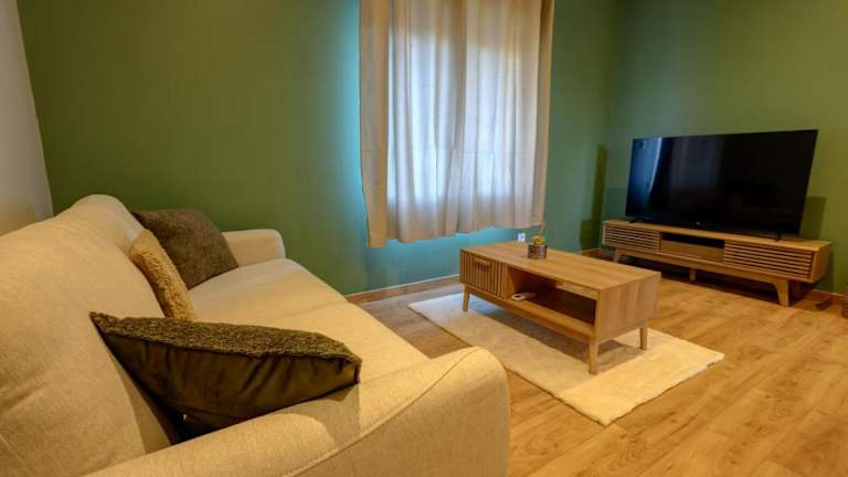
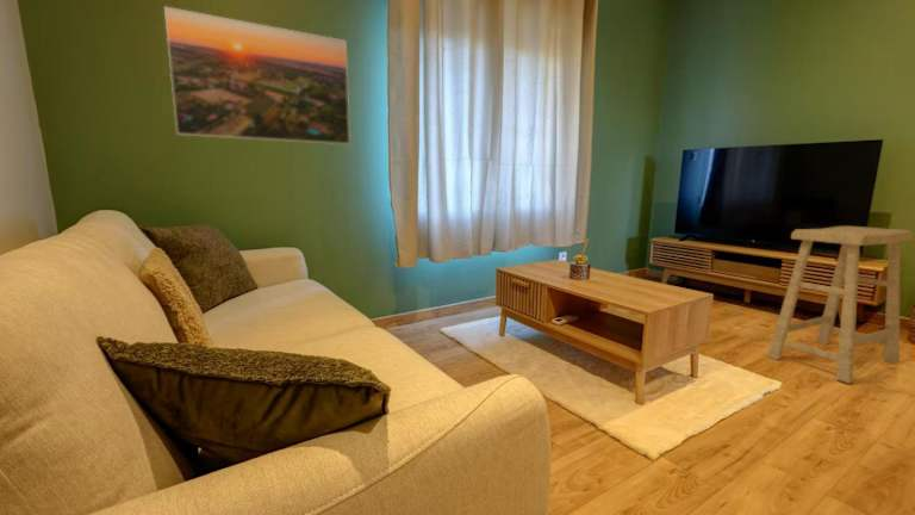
+ stool (844, 297)
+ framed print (267, 83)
